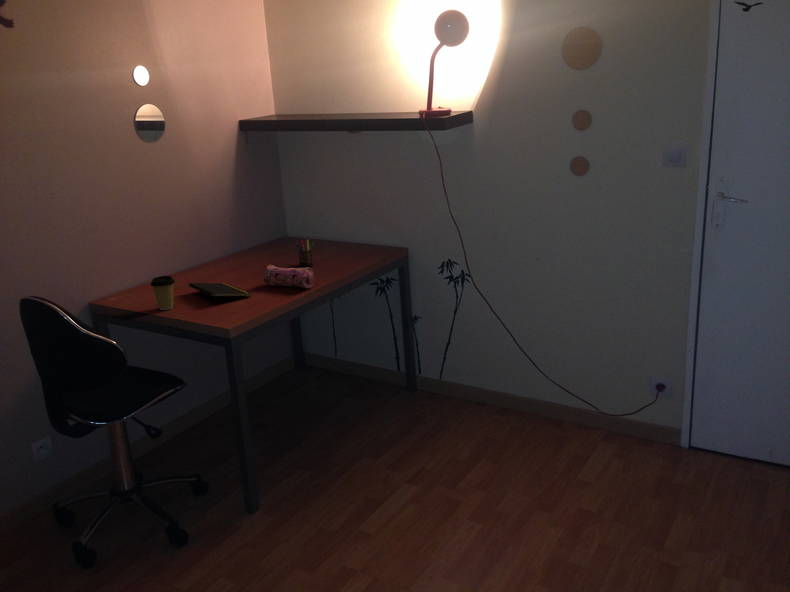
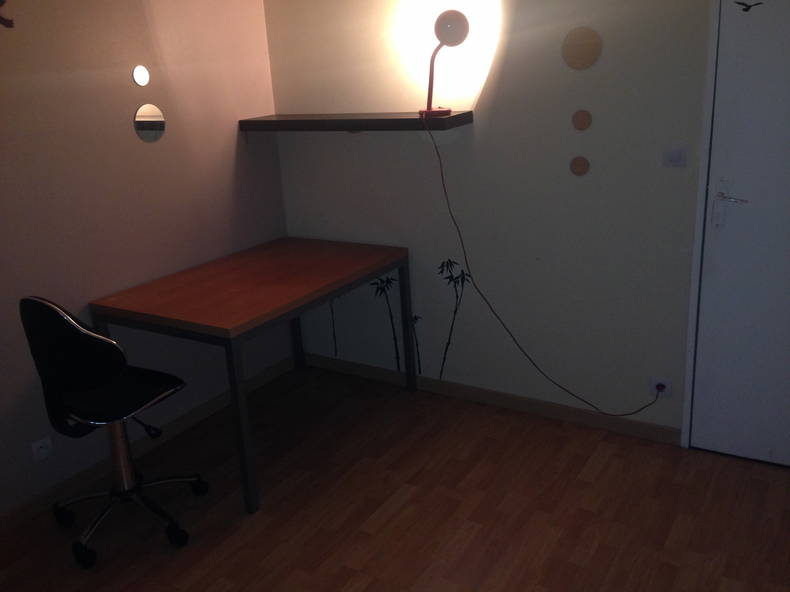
- pencil case (289, 276)
- pen holder (306, 252)
- coffee cup (164, 293)
- notepad (219, 289)
